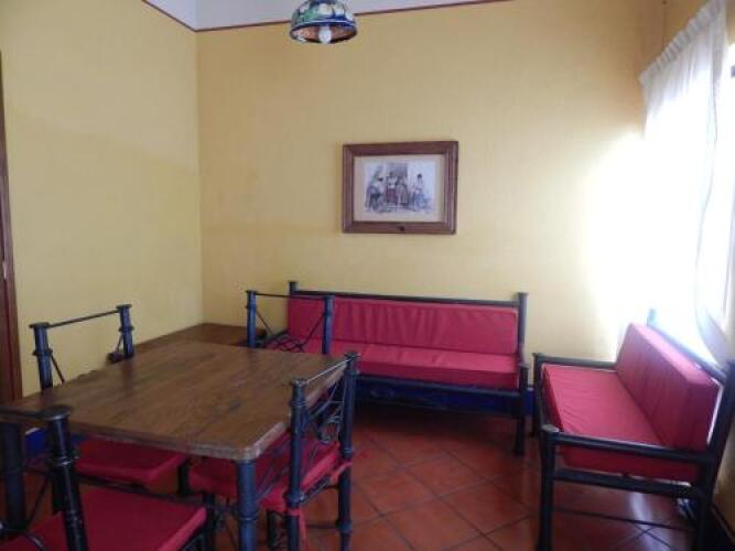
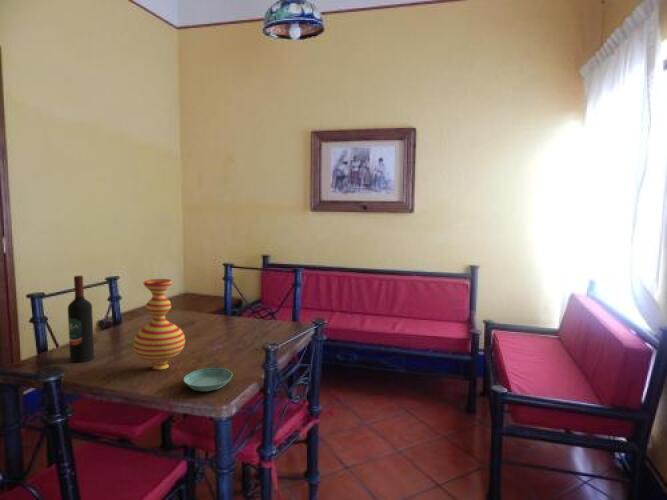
+ vase (159, 324)
+ wine bottle (80, 317)
+ saucer (208, 380)
